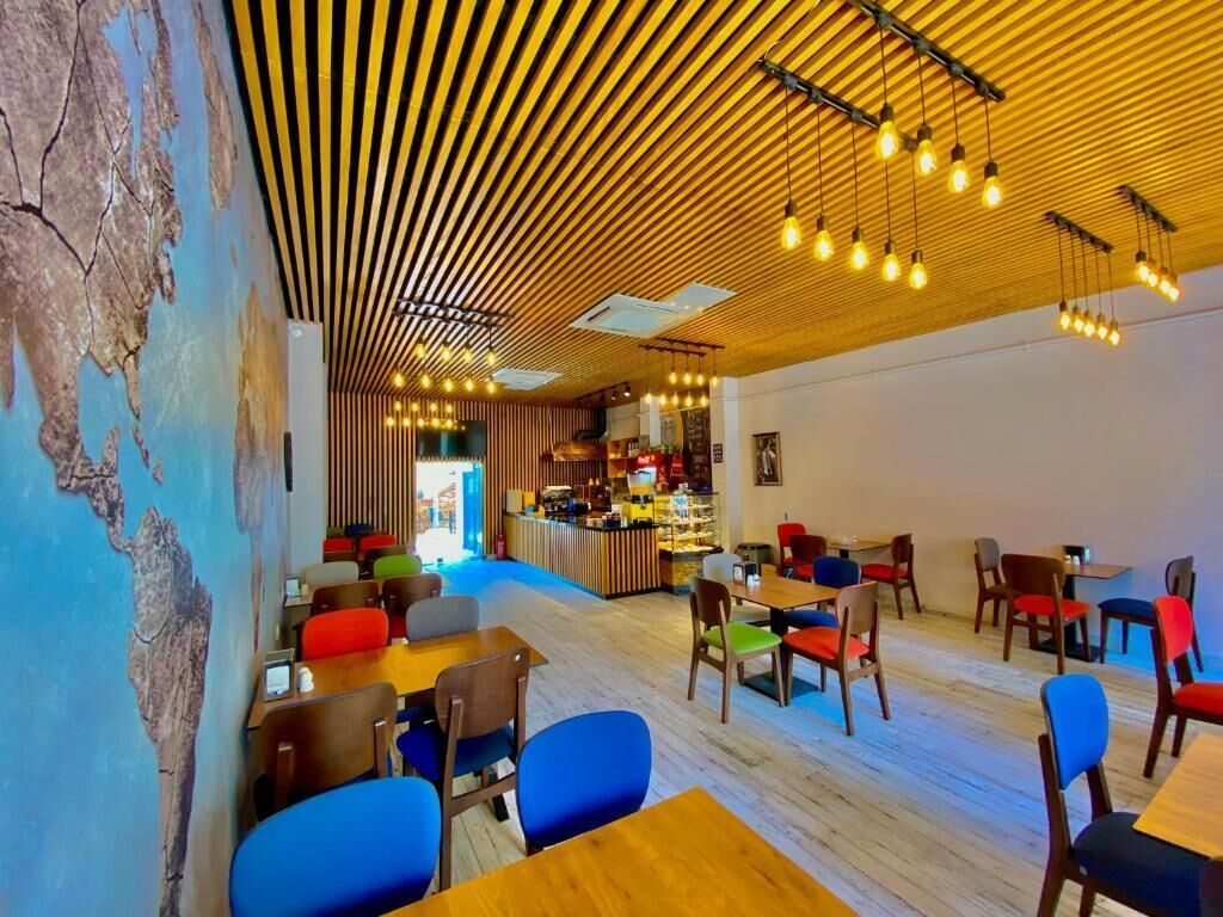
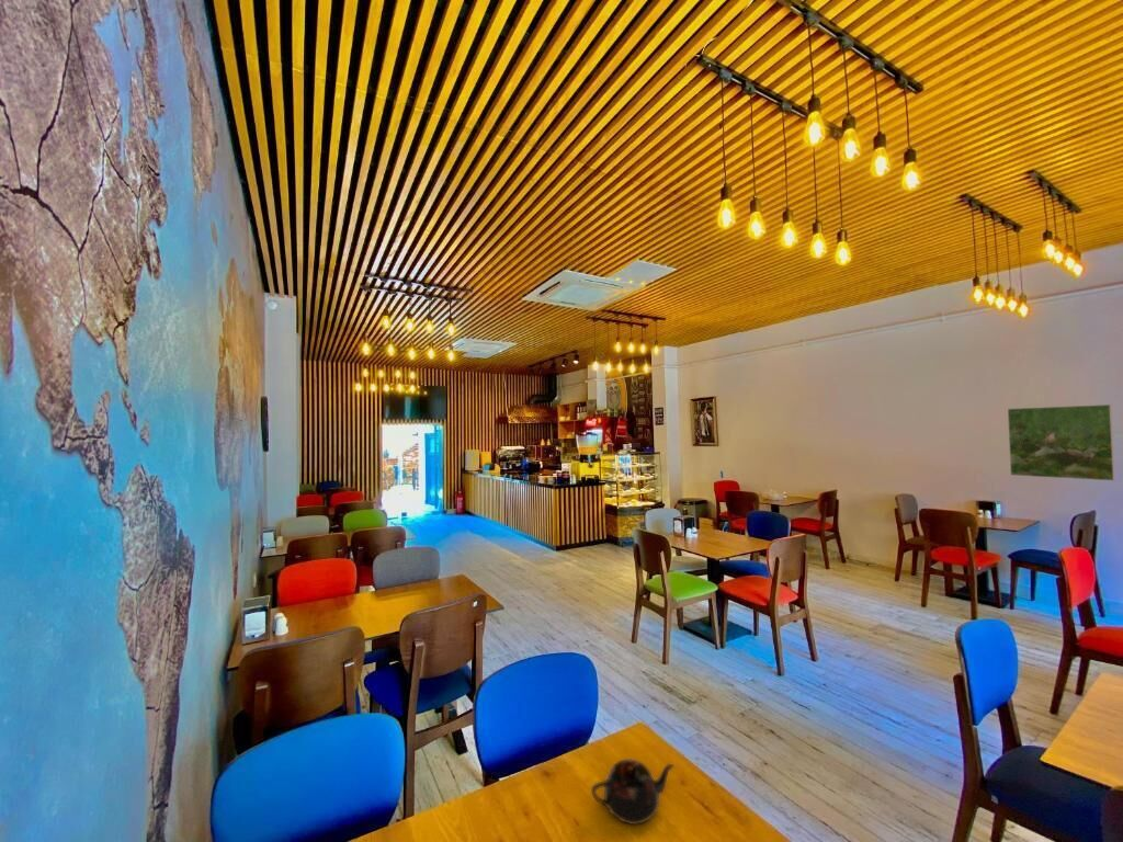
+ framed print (1057, 442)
+ teapot (633, 784)
